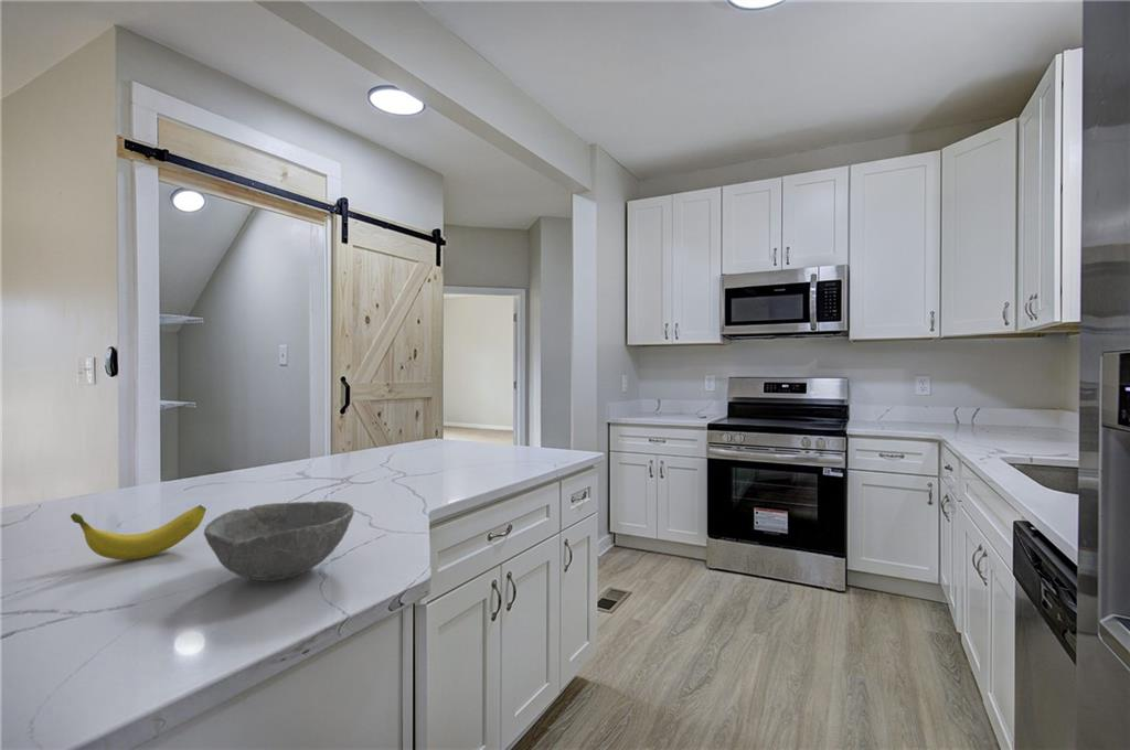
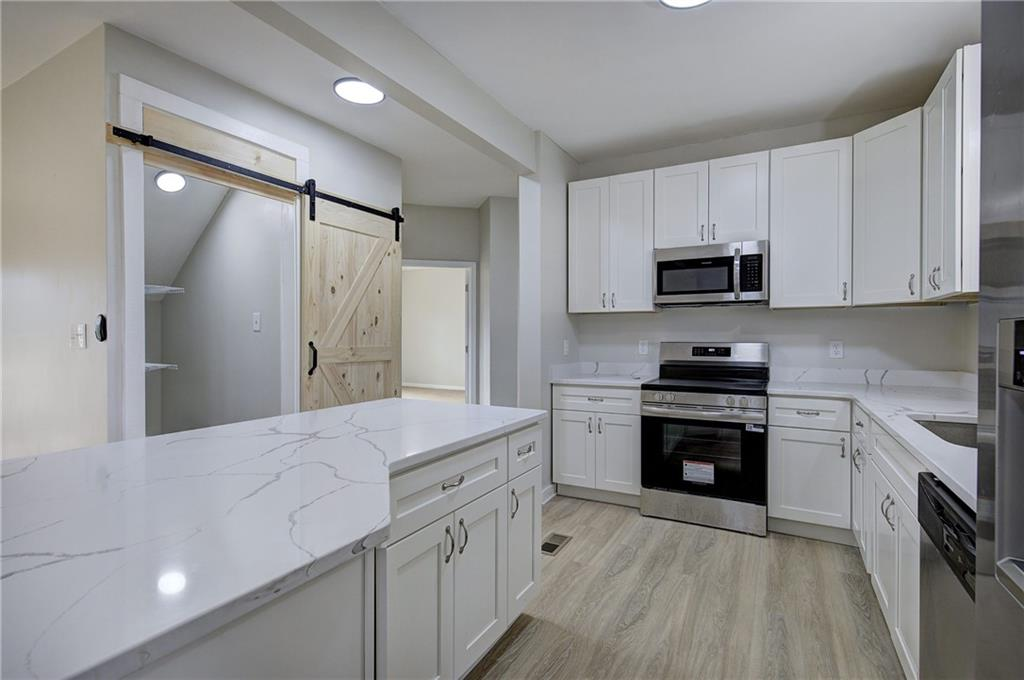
- bowl (281, 544)
- banana (142, 533)
